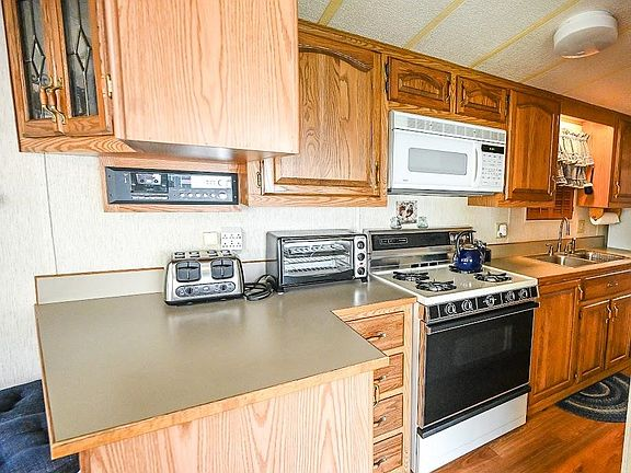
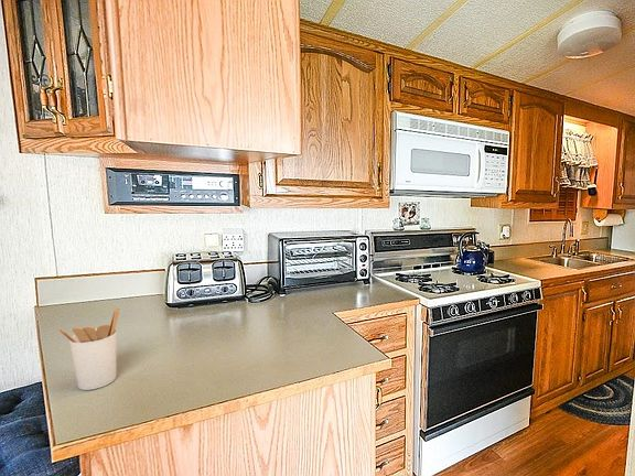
+ utensil holder (94, 350)
